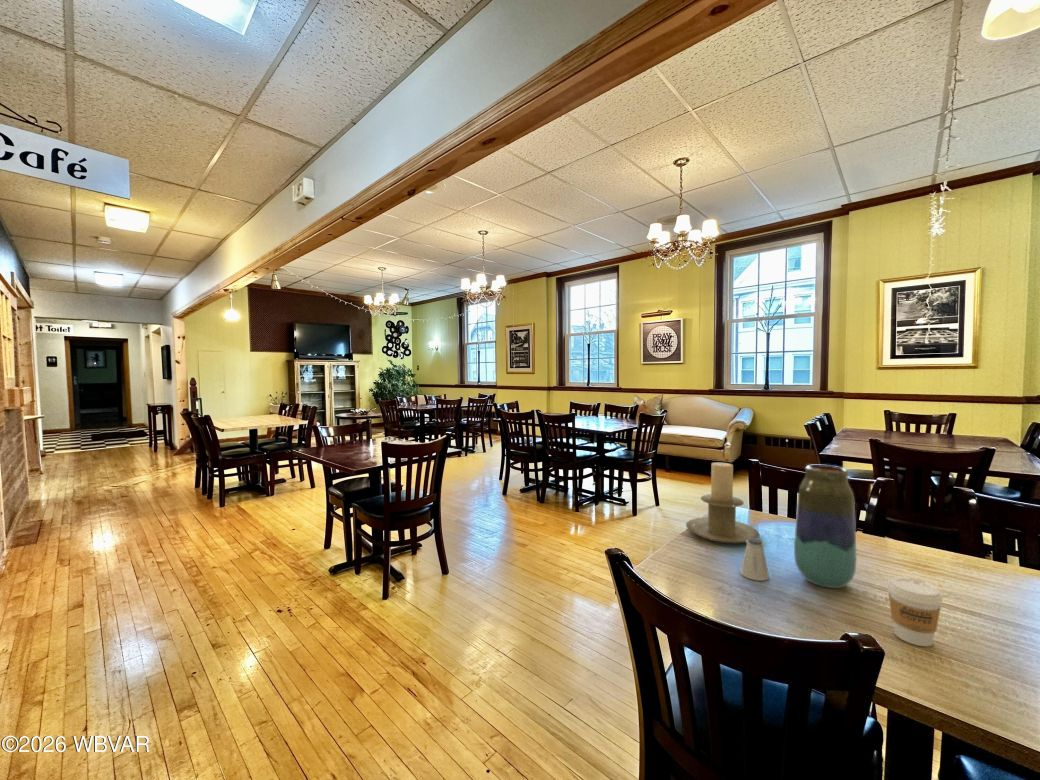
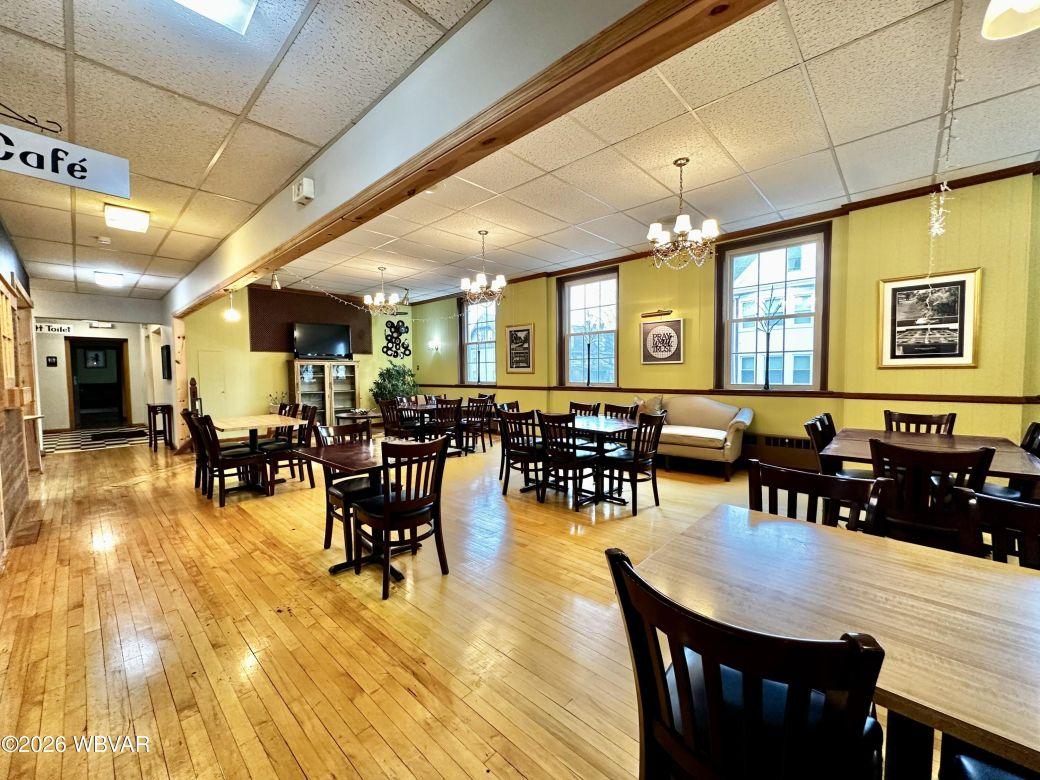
- vase (824, 524)
- candle holder (721, 498)
- coffee cup (913, 610)
- saltshaker (754, 557)
